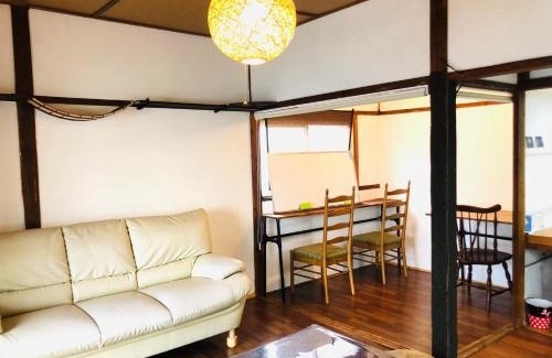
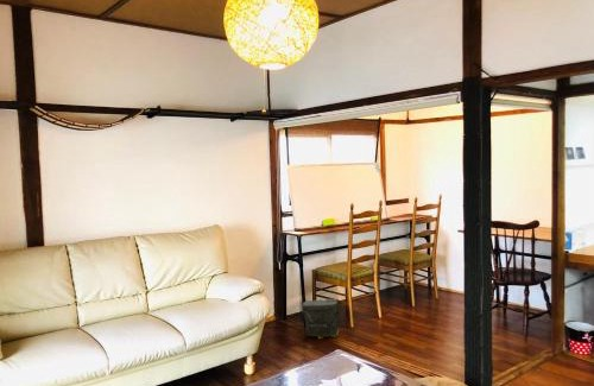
+ bag (321, 318)
